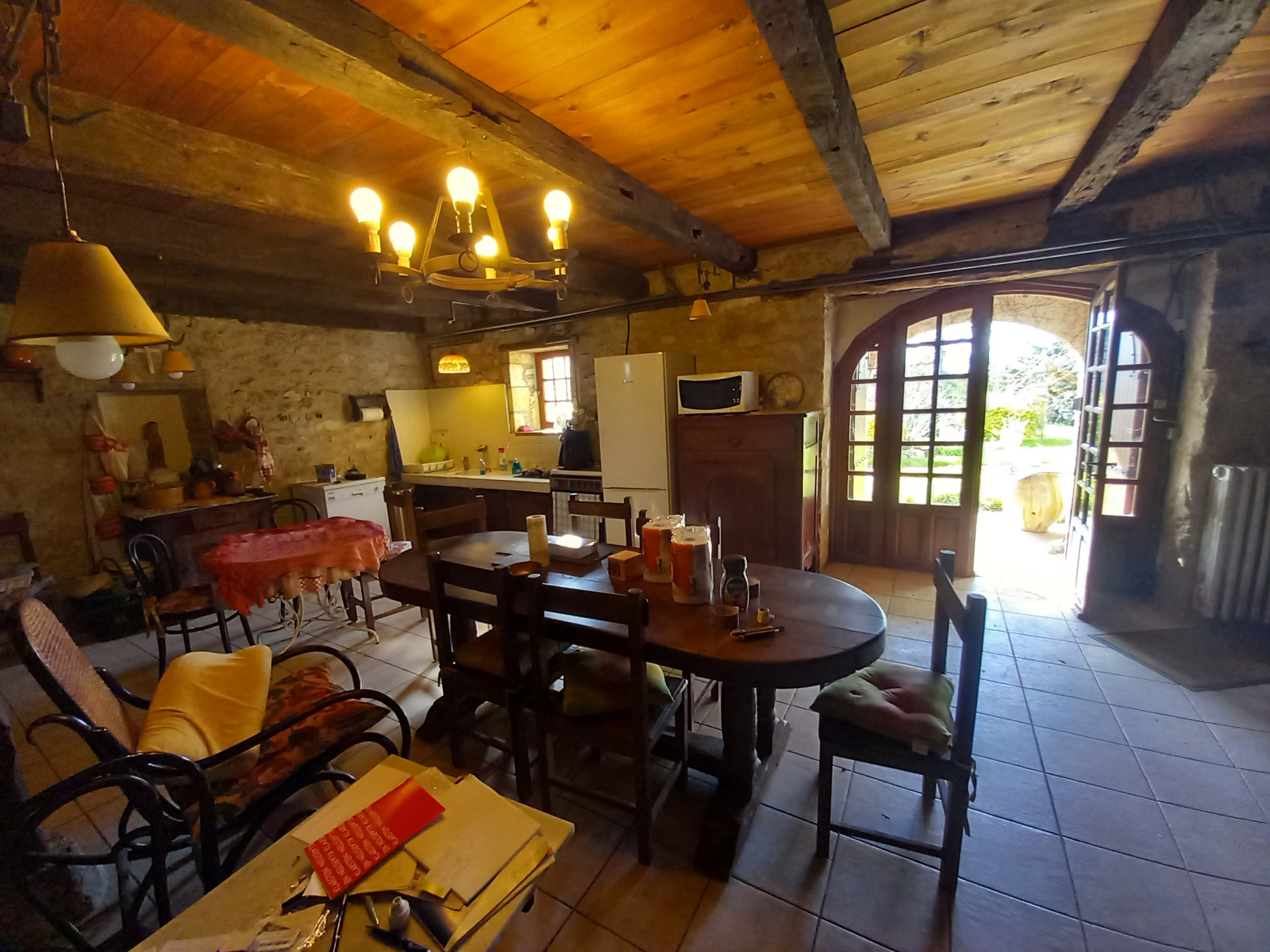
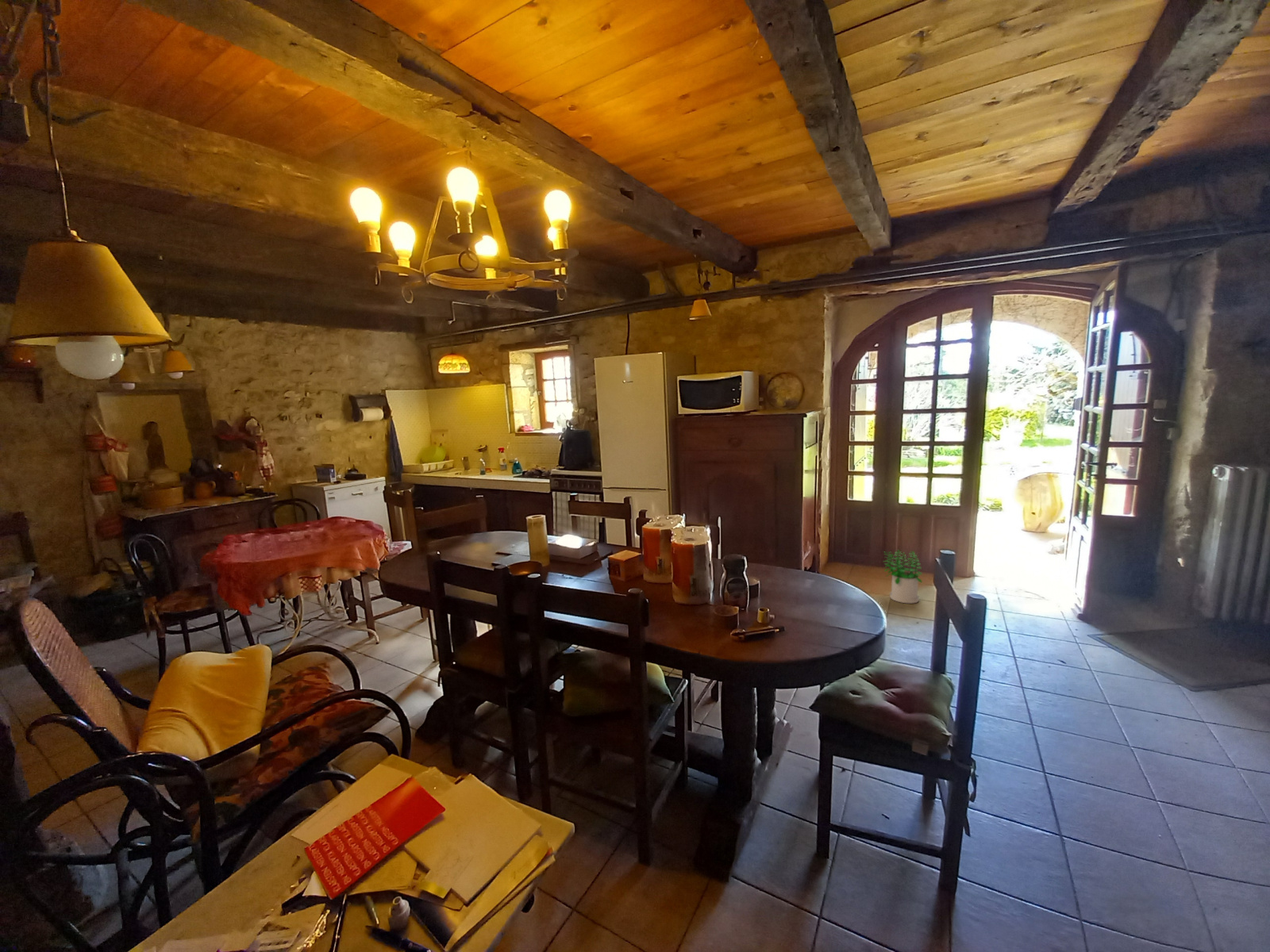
+ potted plant (901, 574)
